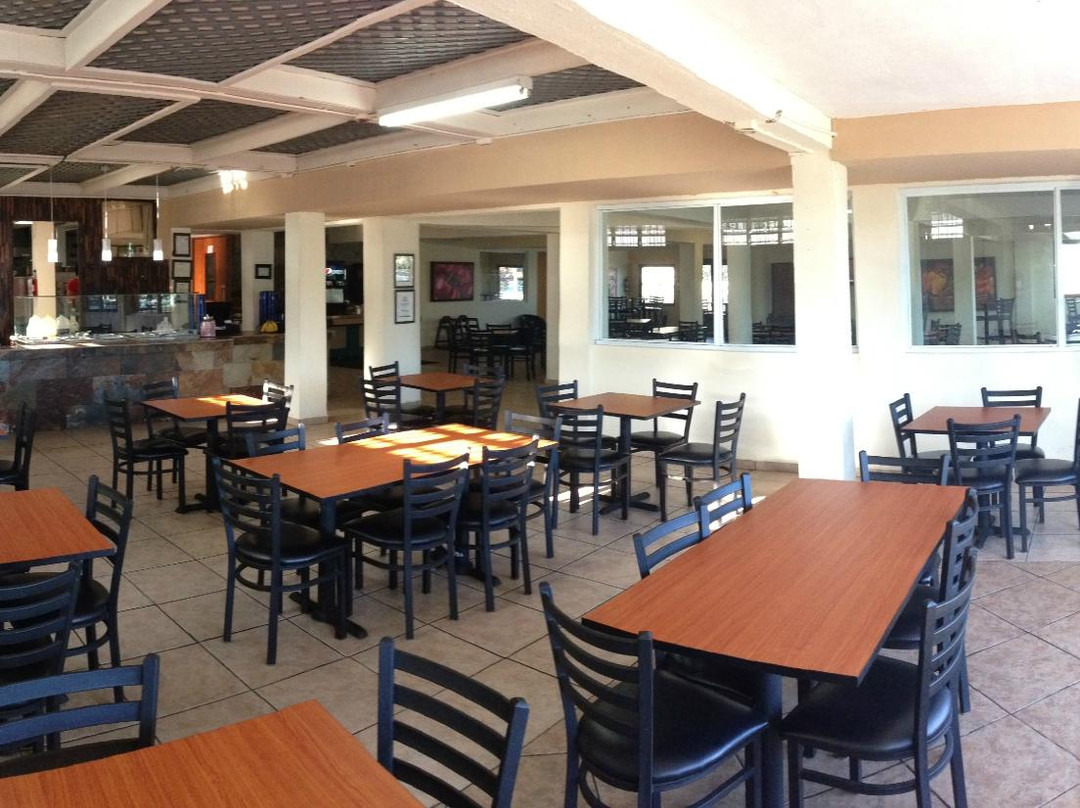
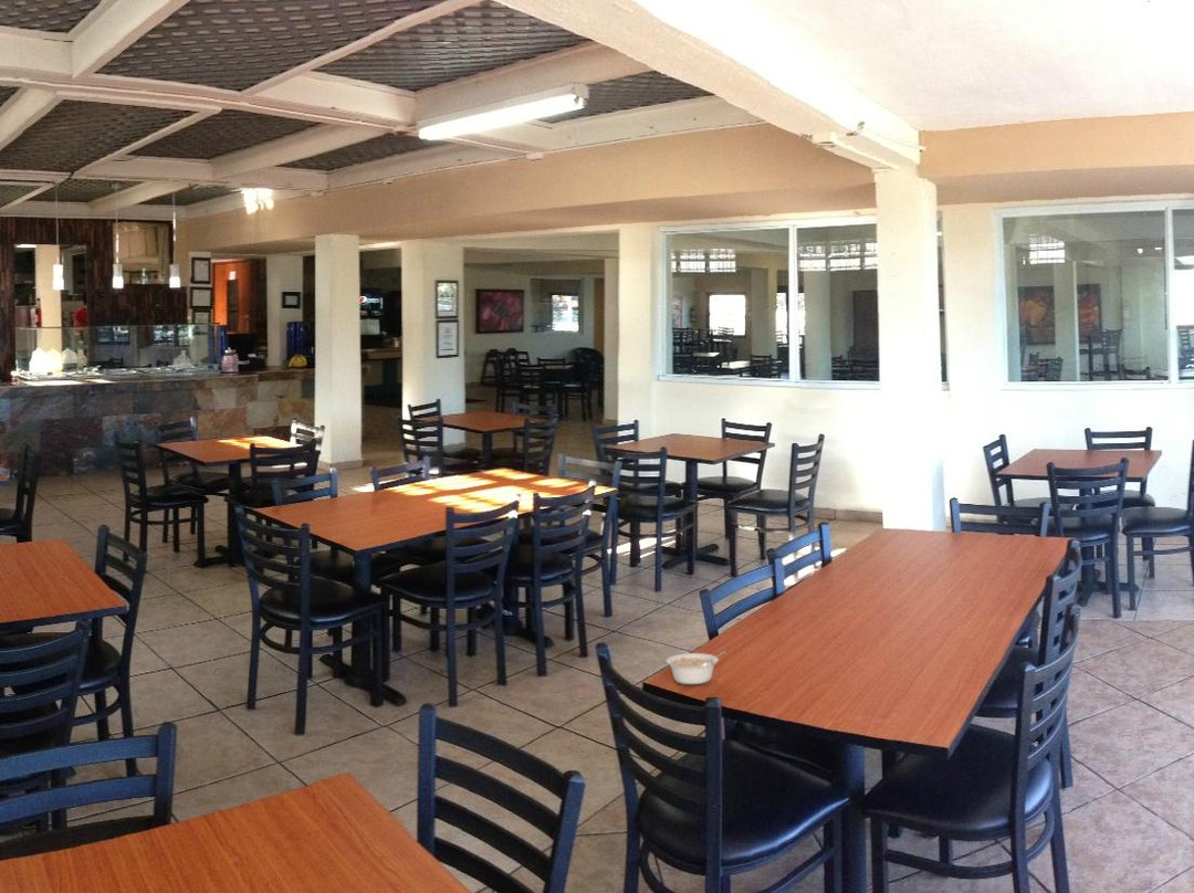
+ legume (693, 666)
